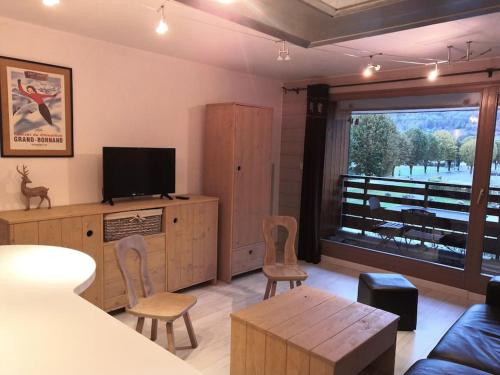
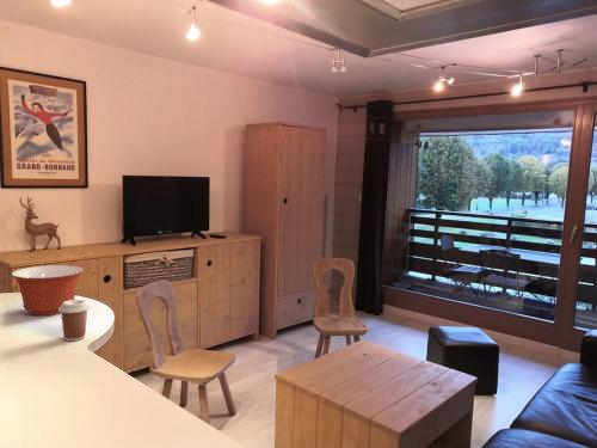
+ mixing bowl (49, 290)
+ coffee cup (74, 319)
